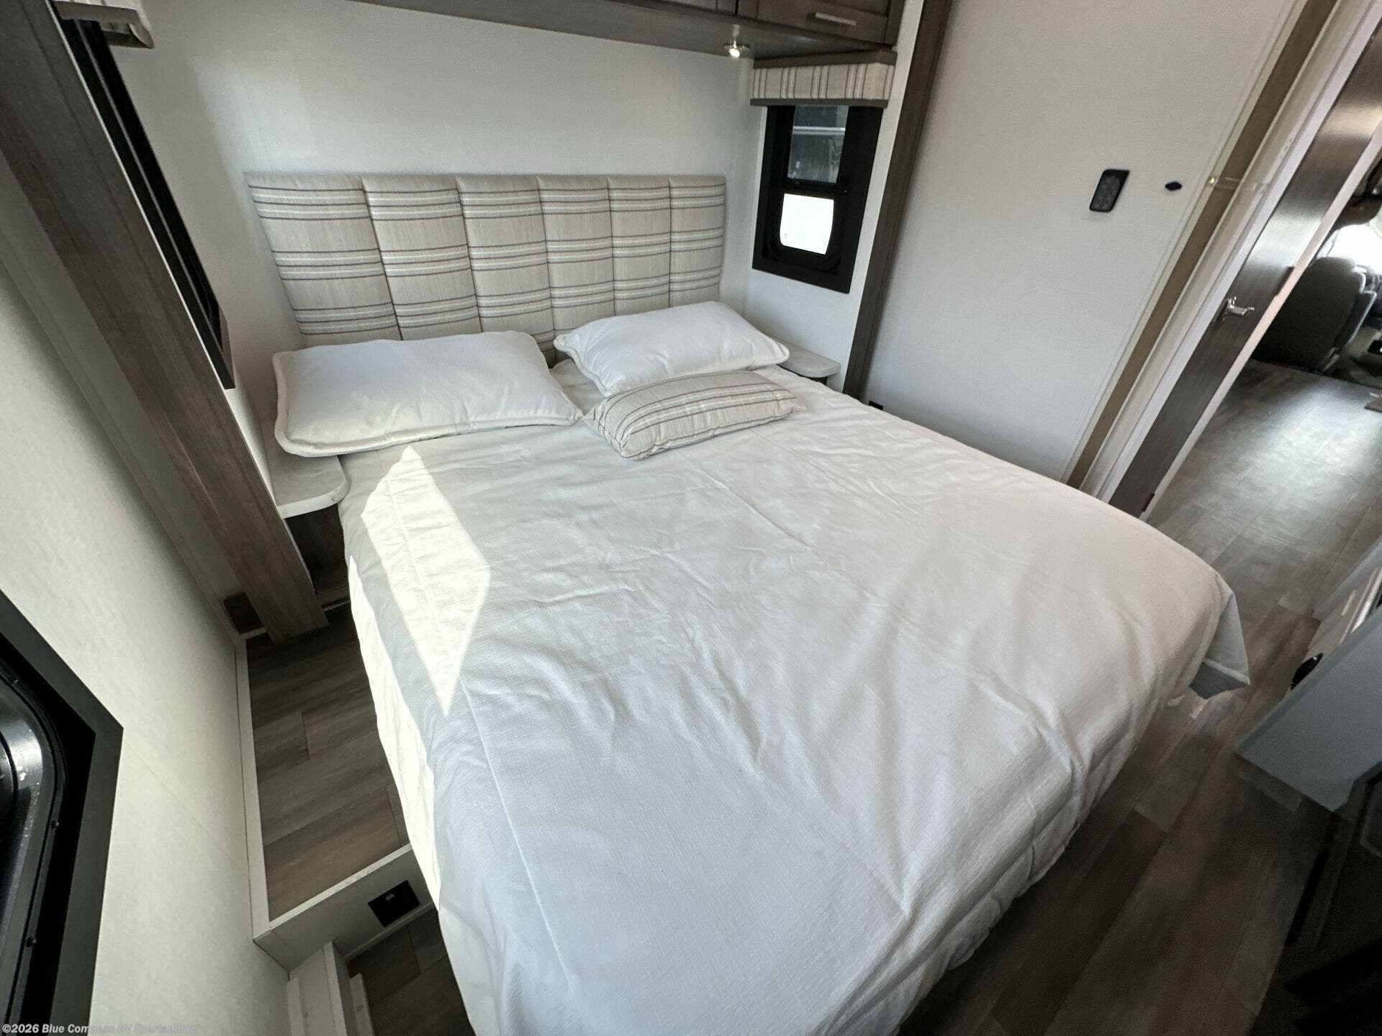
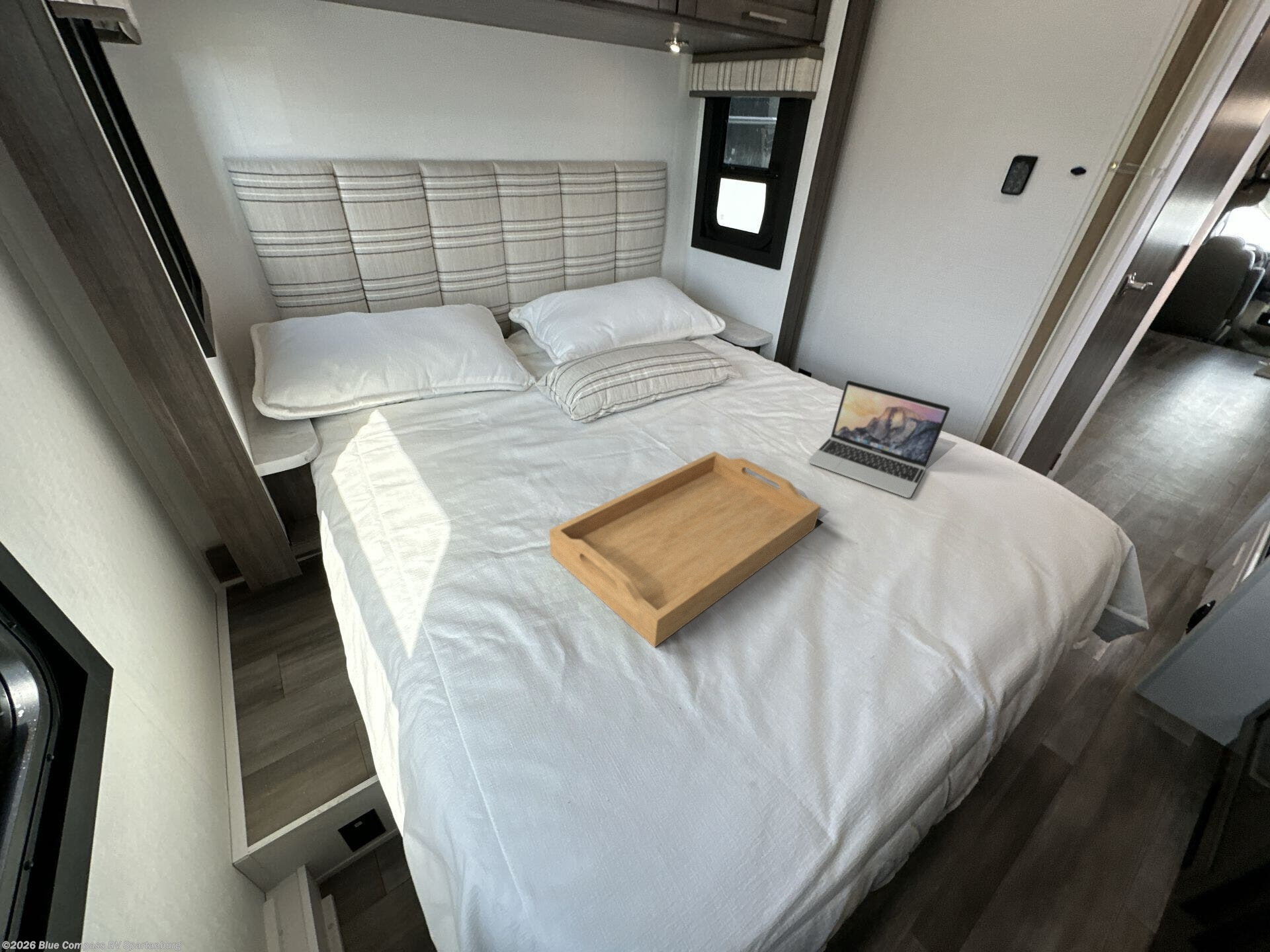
+ laptop (876, 436)
+ serving tray (691, 525)
